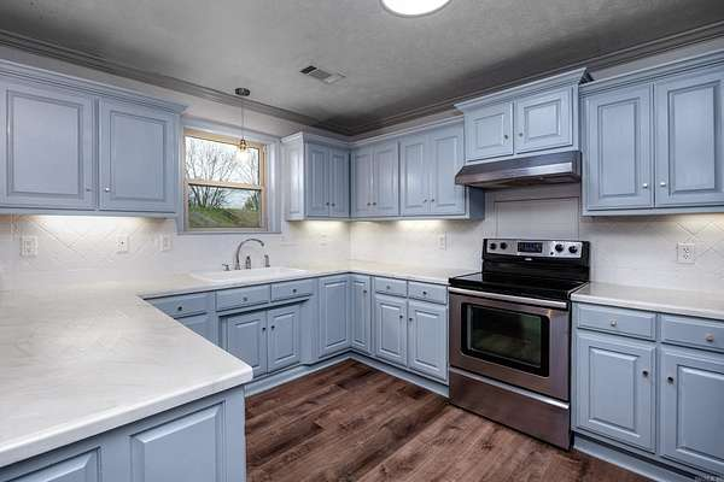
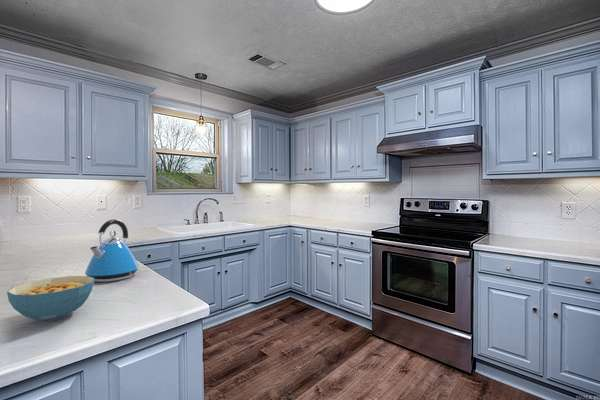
+ cereal bowl (54, 300)
+ kettle (114, 247)
